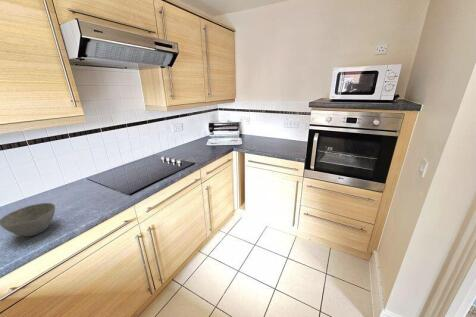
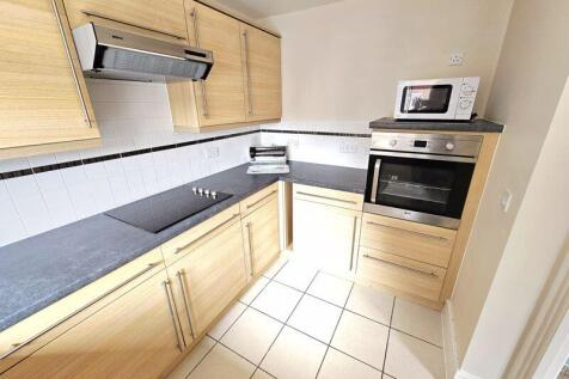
- bowl (32, 222)
